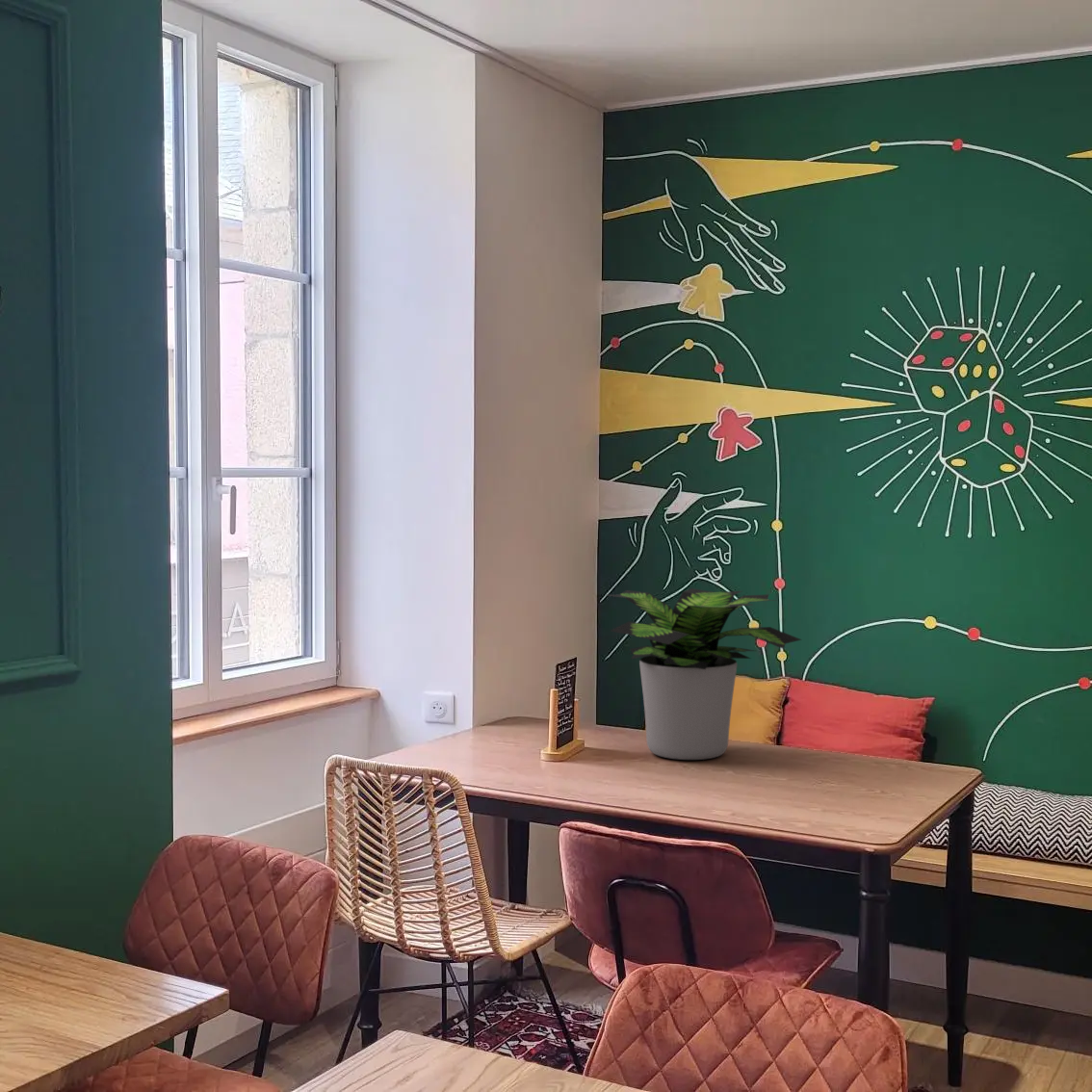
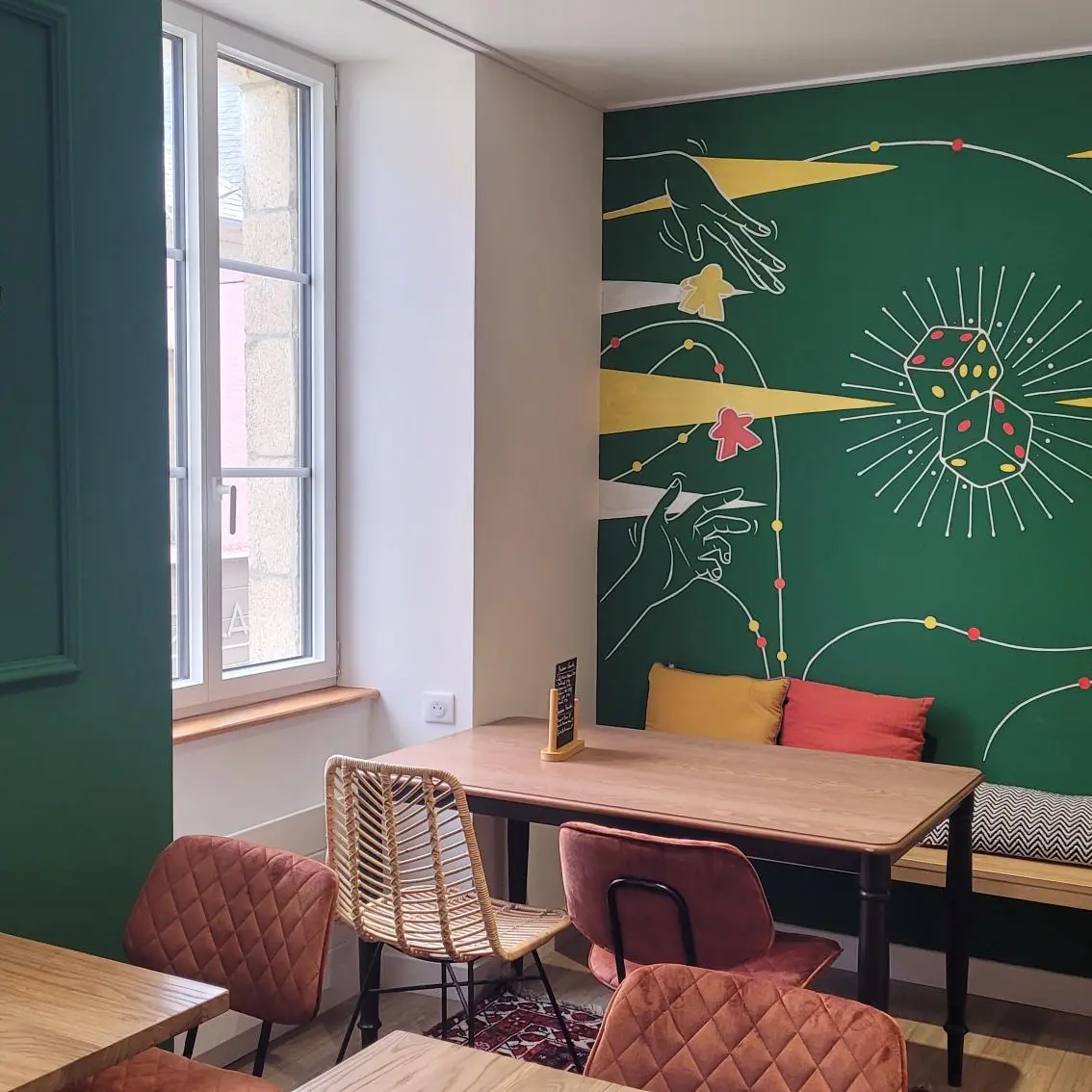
- potted plant (694, 677)
